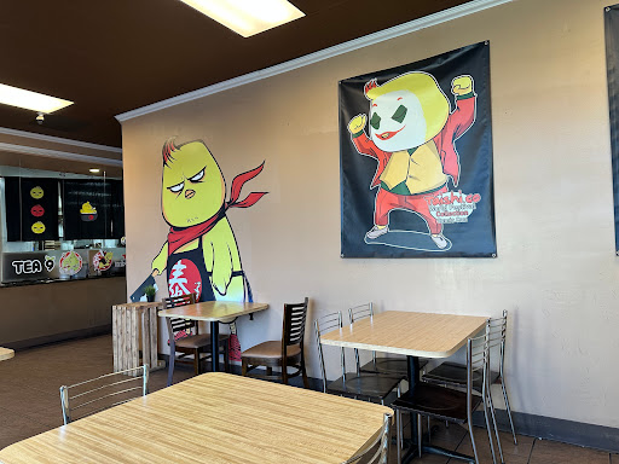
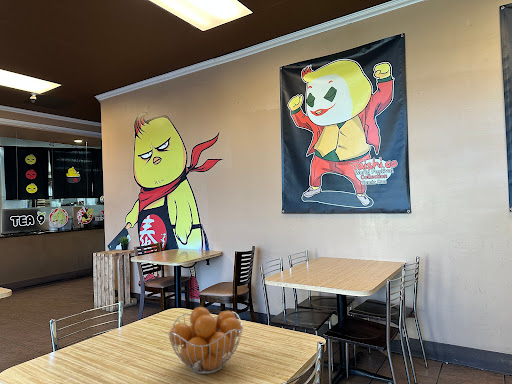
+ fruit basket (206, 338)
